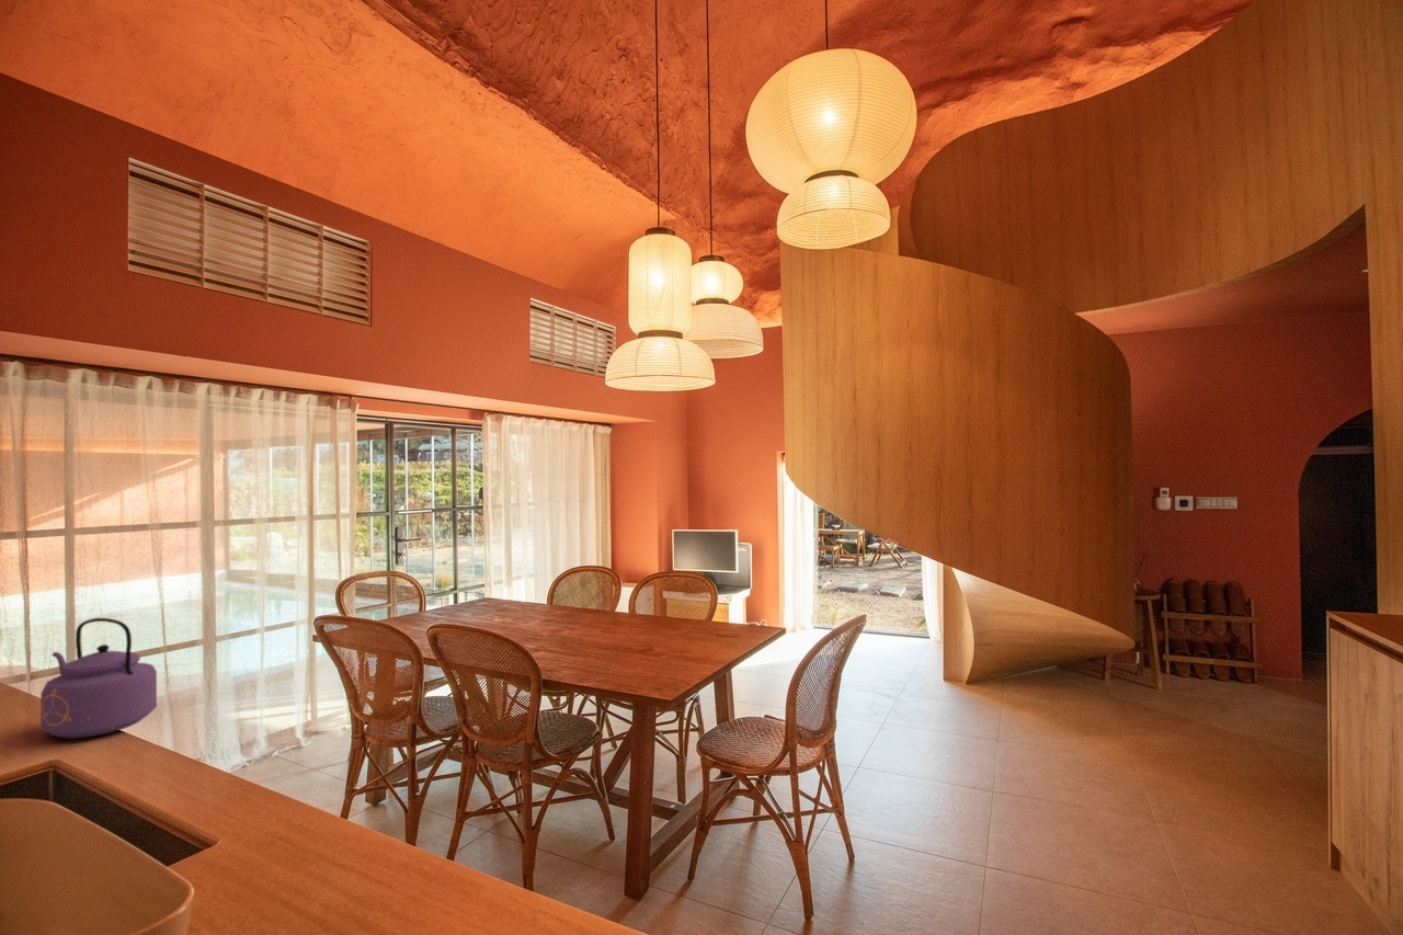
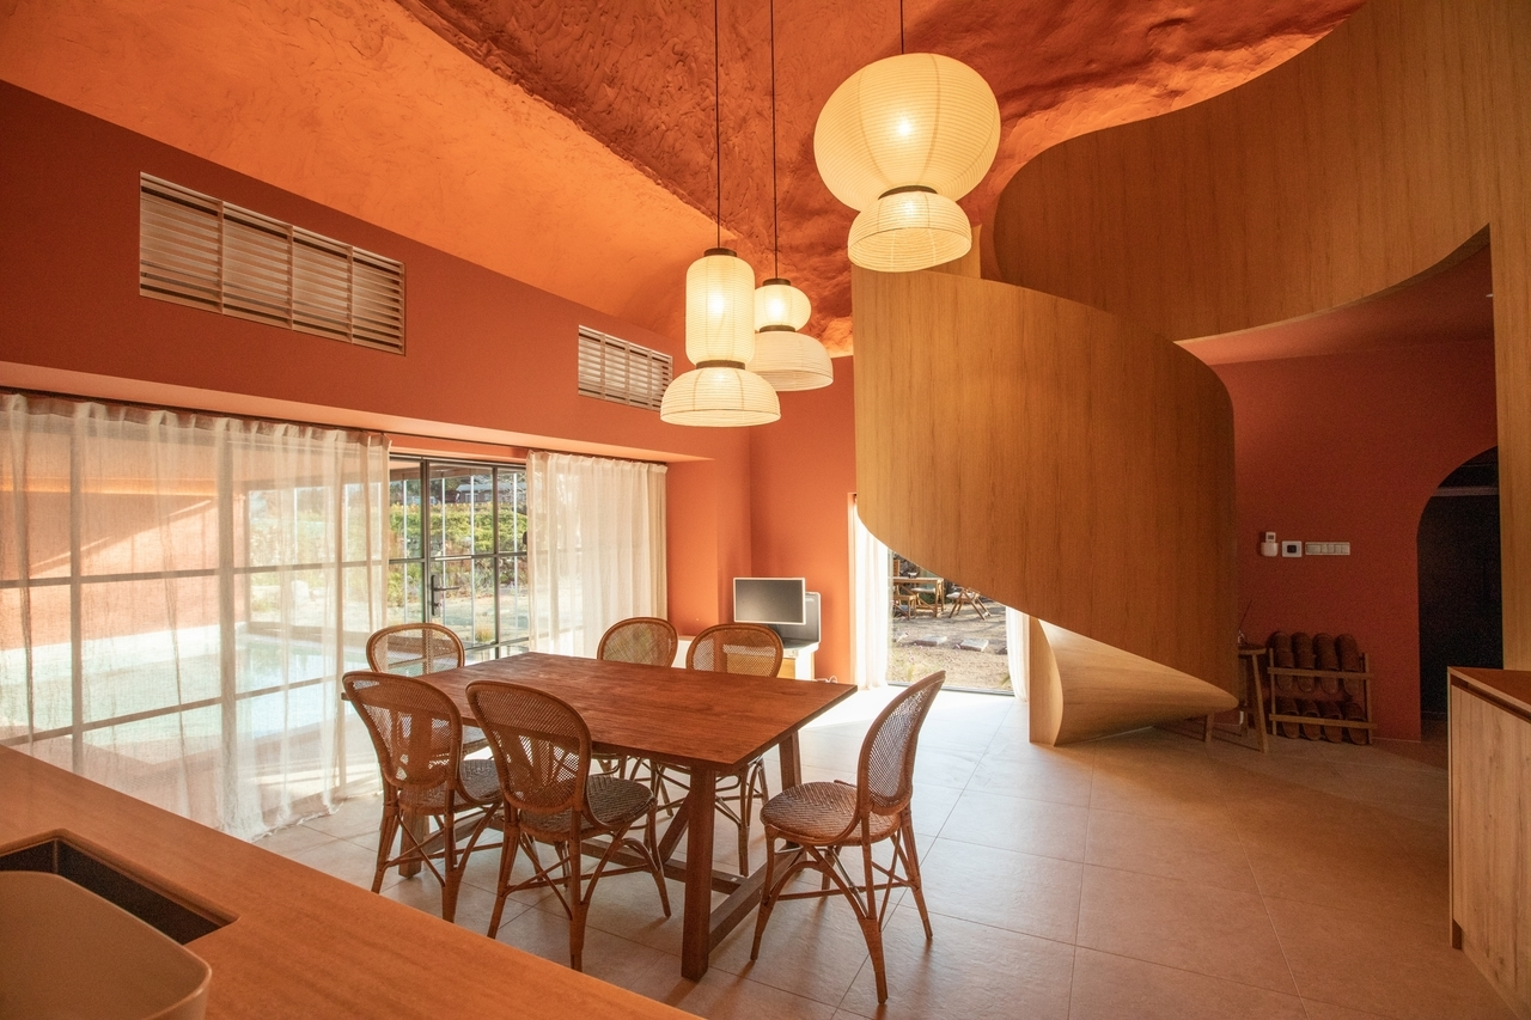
- kettle (93, 670)
